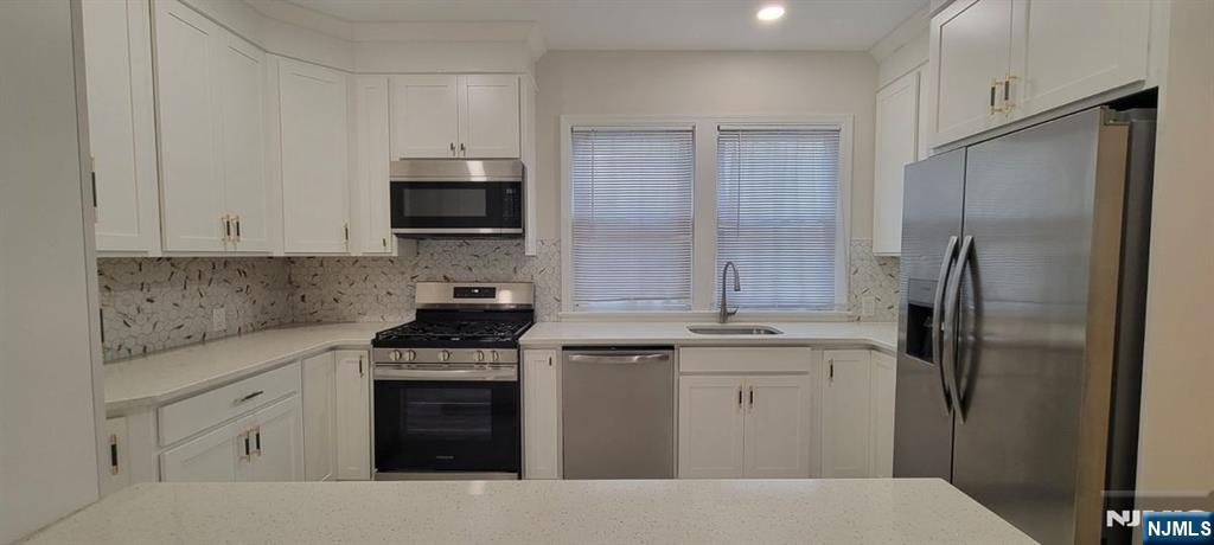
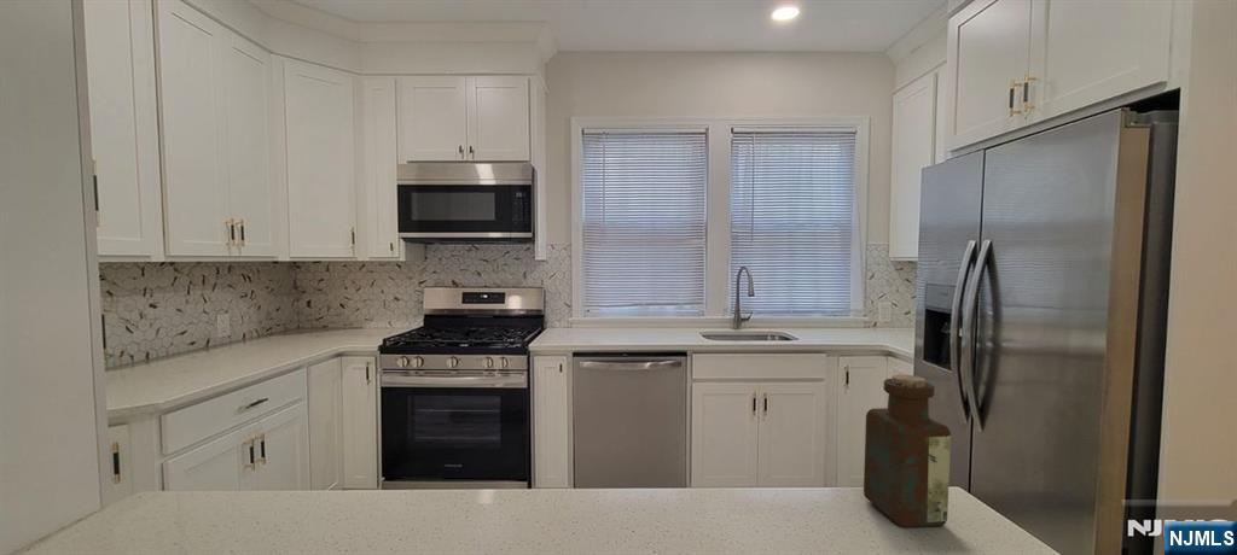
+ bottle (905, 444)
